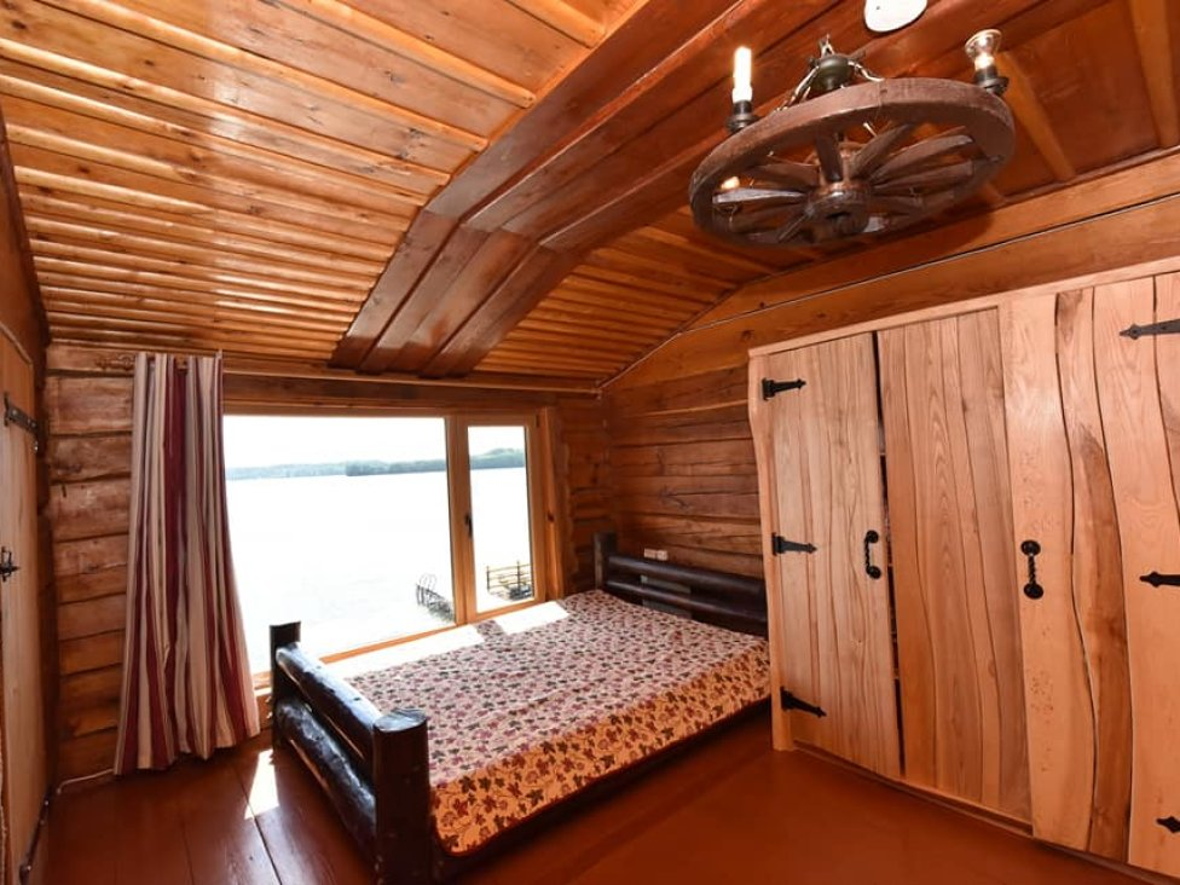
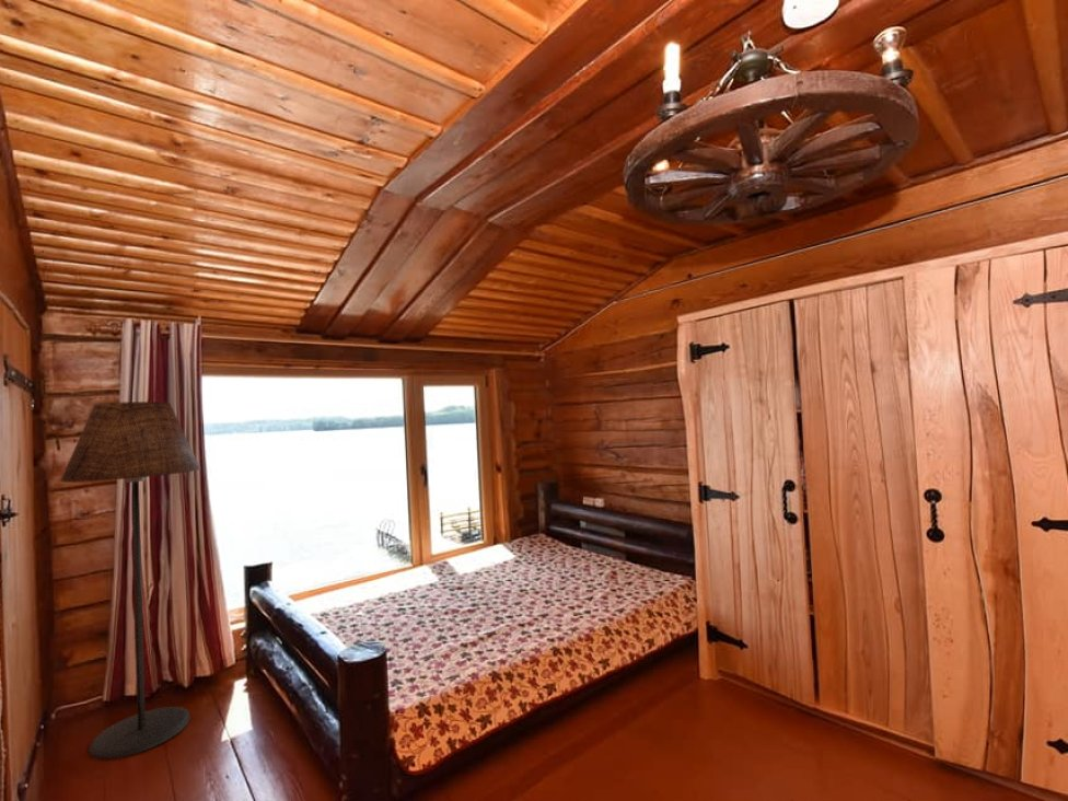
+ floor lamp (137, 566)
